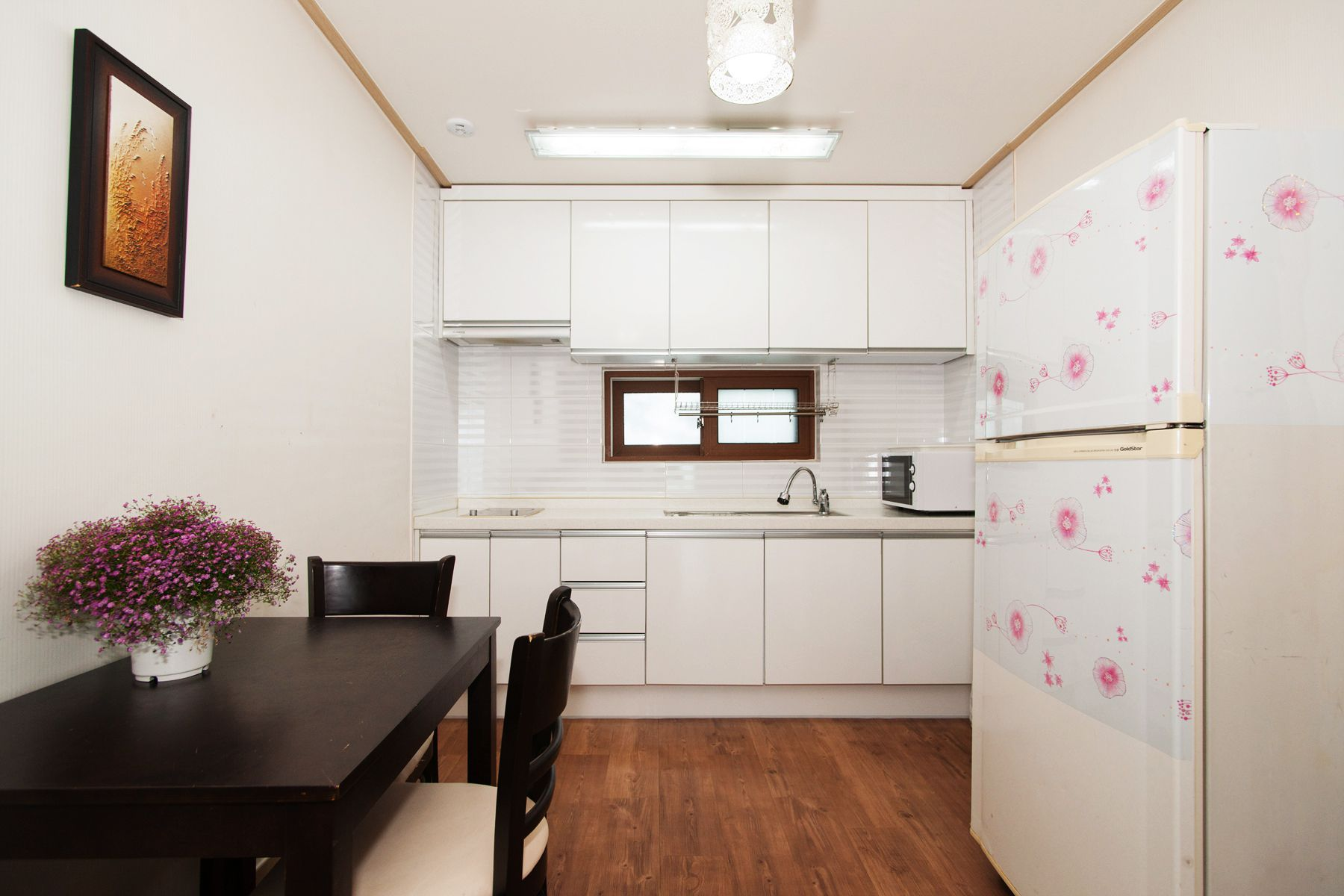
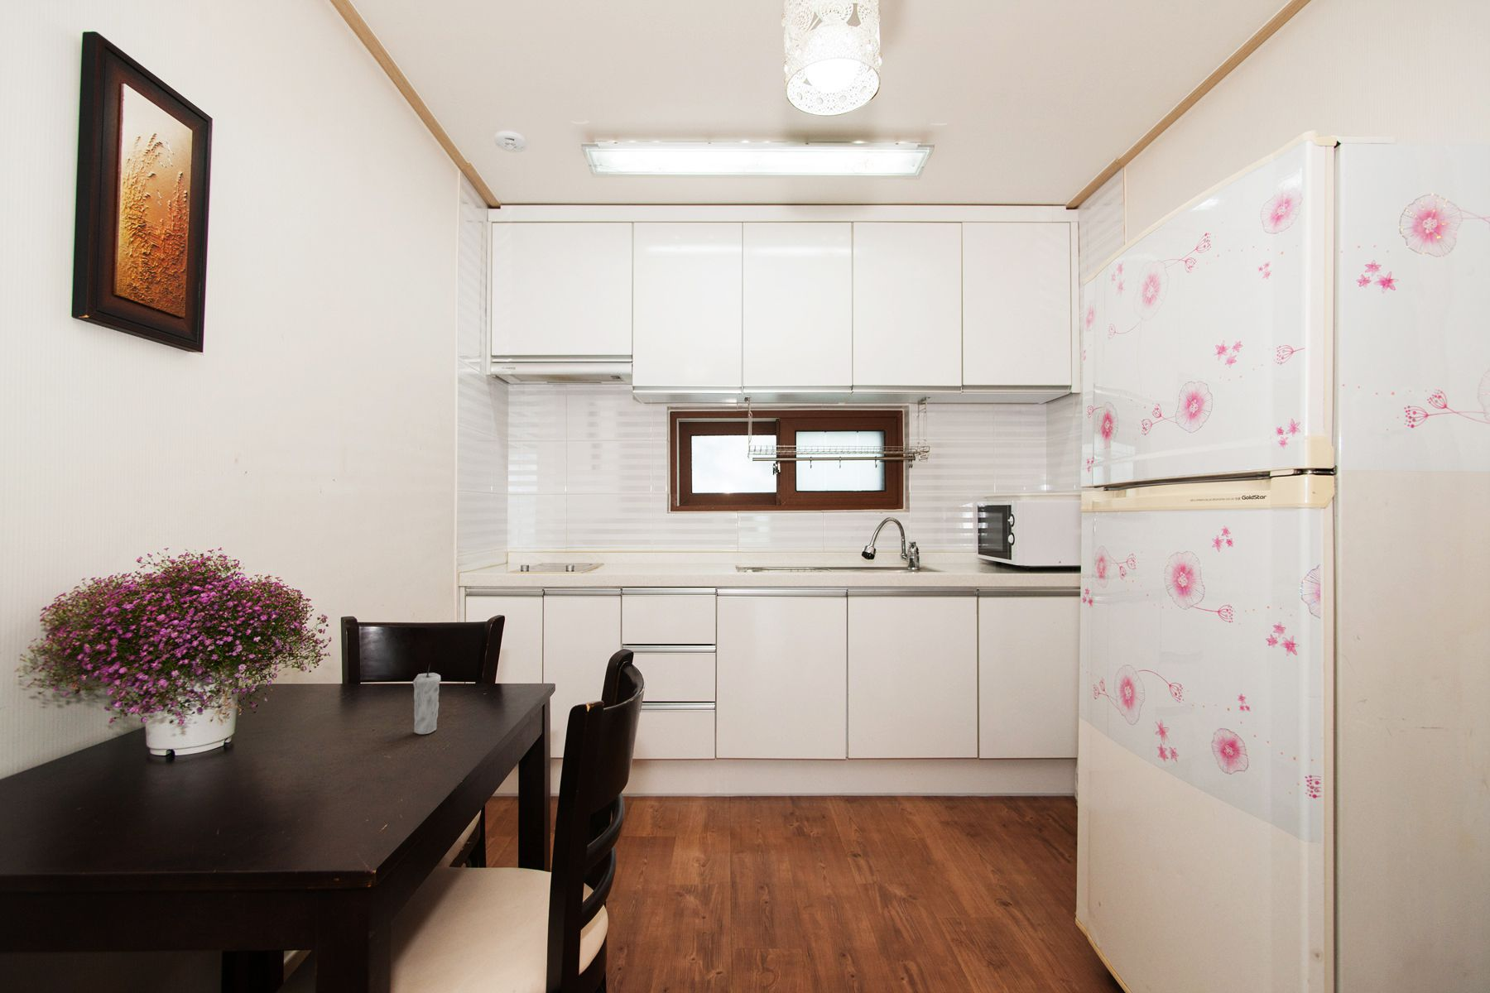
+ candle (427, 697)
